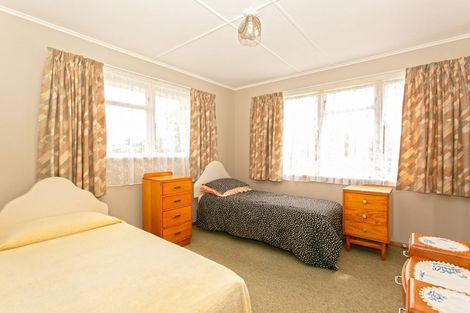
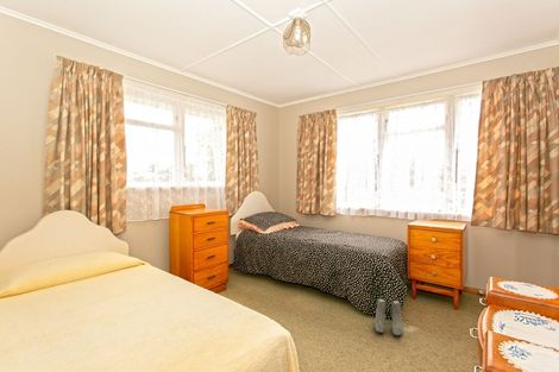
+ boots (391, 314)
